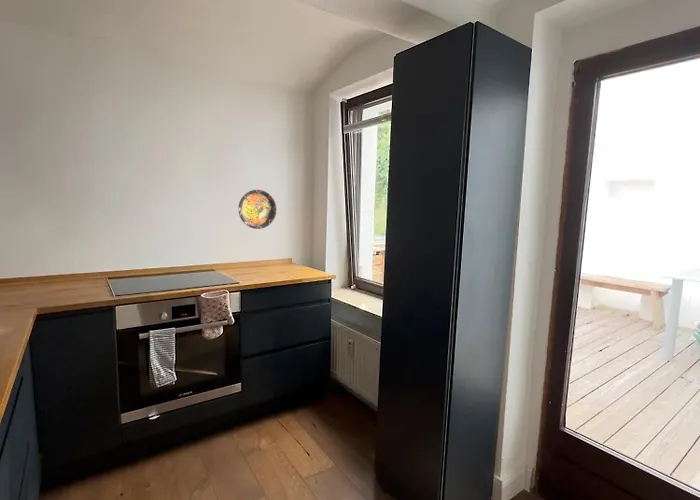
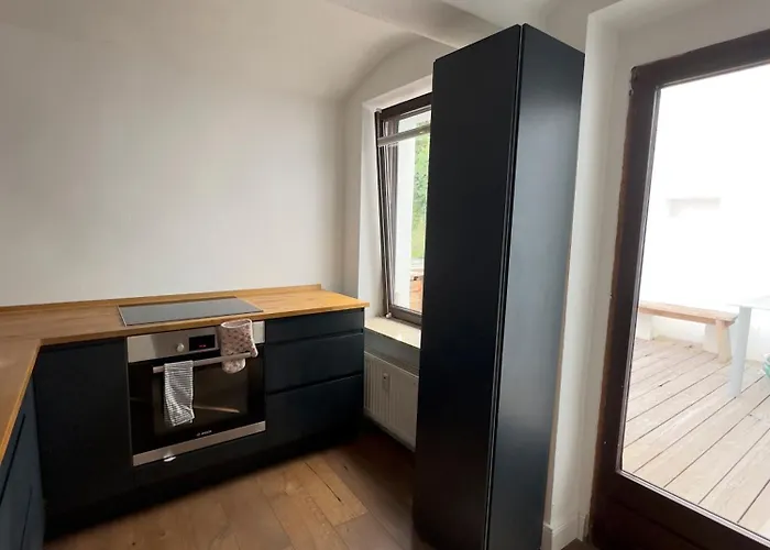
- decorative plate (257, 209)
